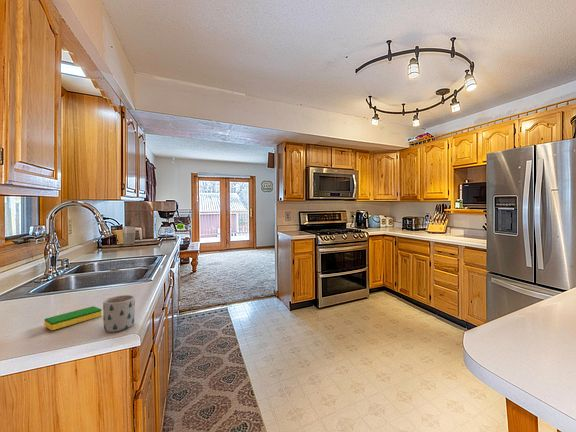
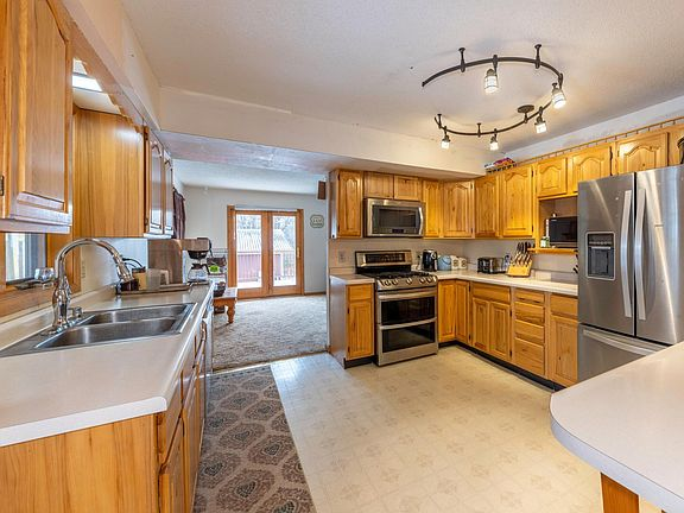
- mug (117, 311)
- dish sponge (74, 317)
